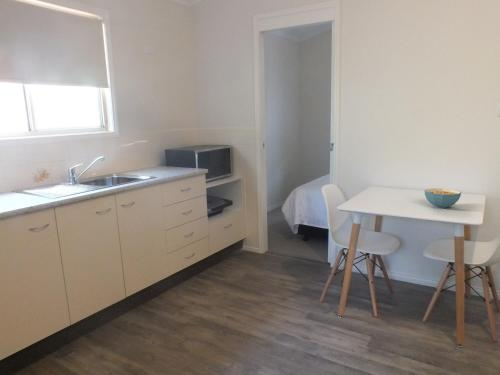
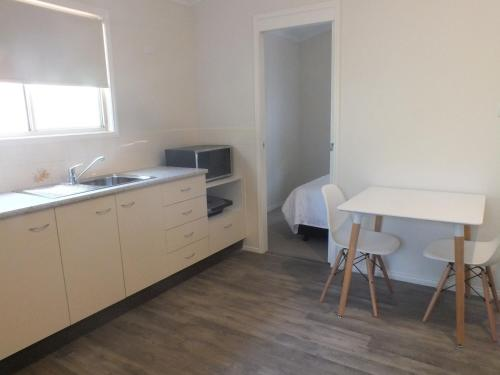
- cereal bowl (442, 199)
